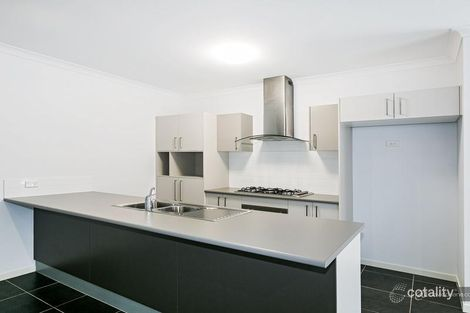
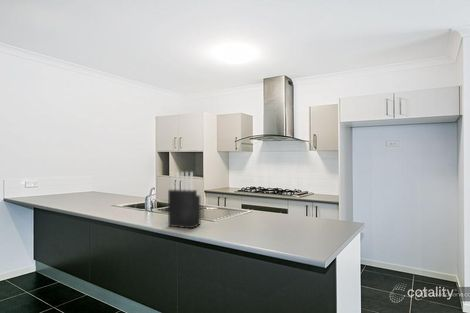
+ knife block (185, 198)
